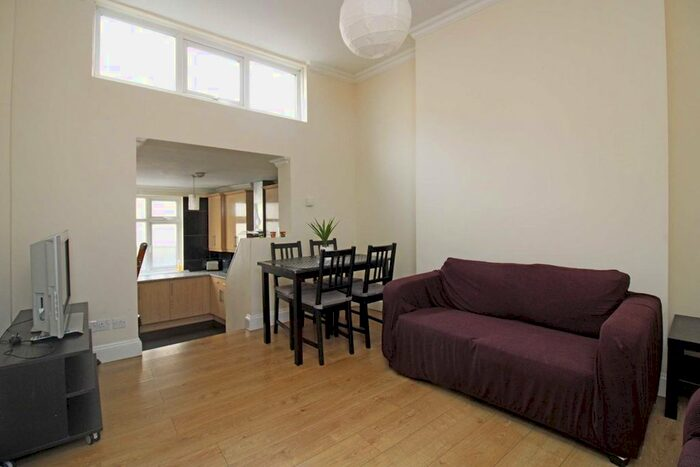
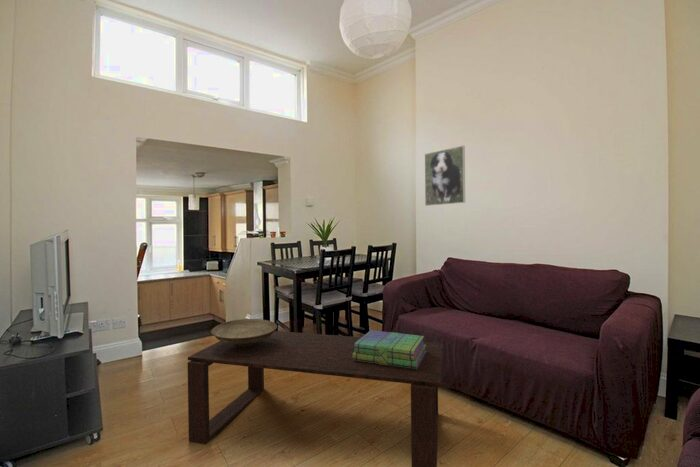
+ stack of books (390, 347)
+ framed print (444, 177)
+ coffee table (323, 374)
+ decorative bowl (245, 334)
